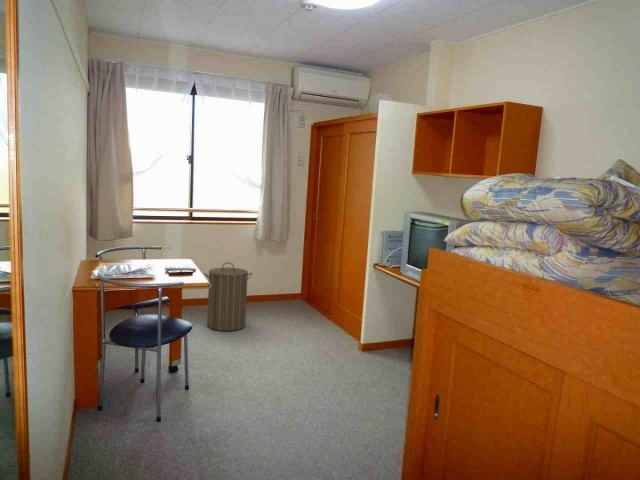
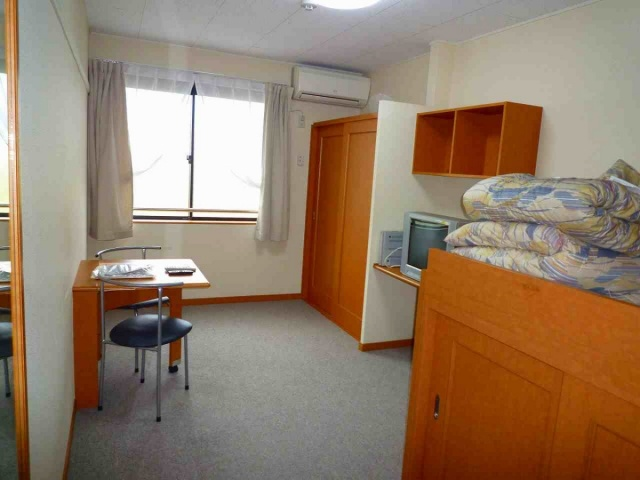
- laundry hamper (227, 294)
